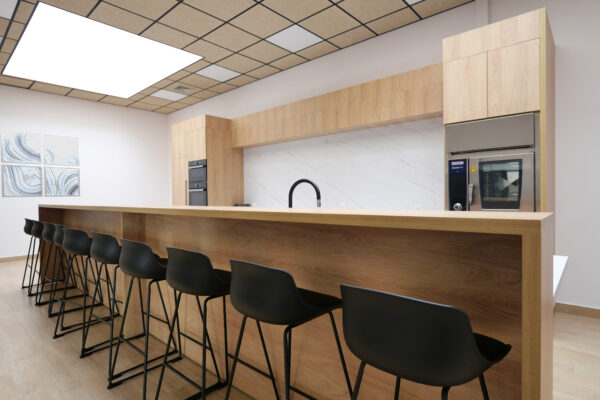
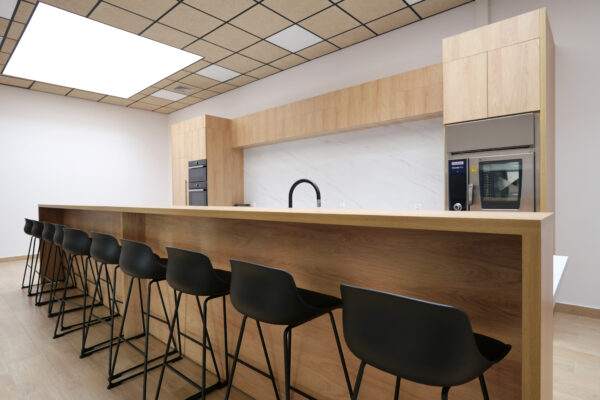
- wall art (44, 164)
